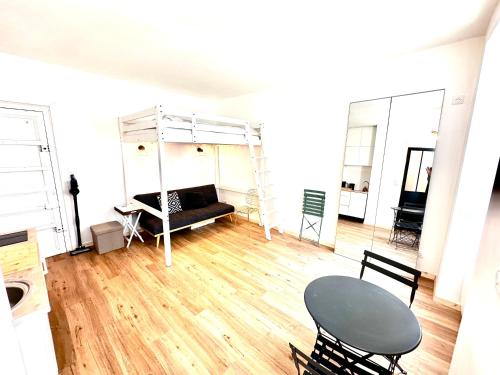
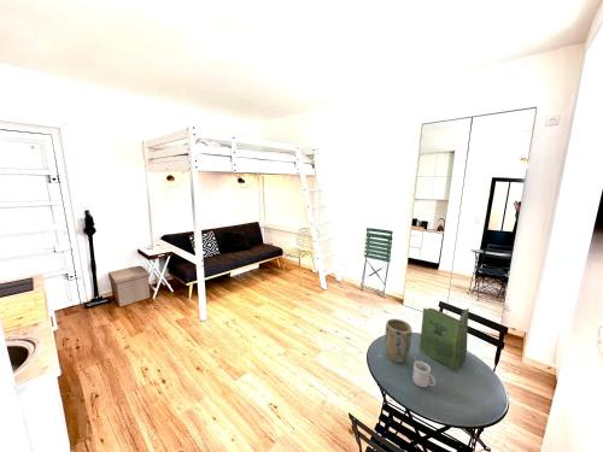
+ mug (423, 374)
+ book (450, 336)
+ plant pot (397, 341)
